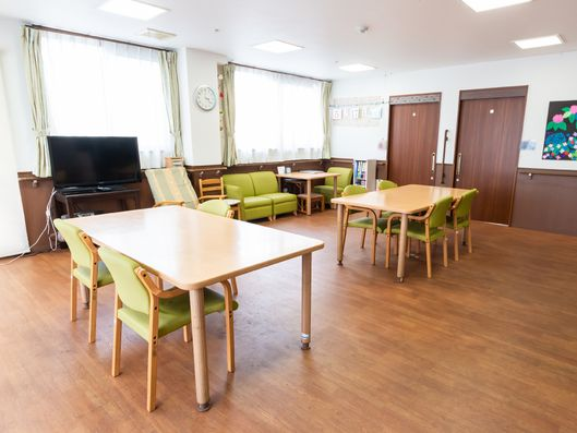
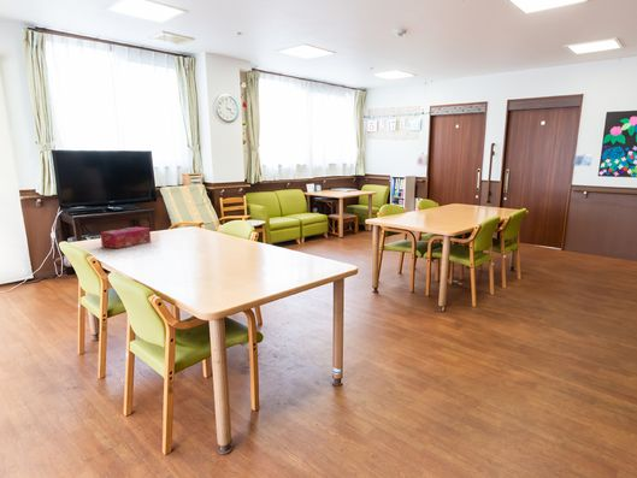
+ tissue box (126, 236)
